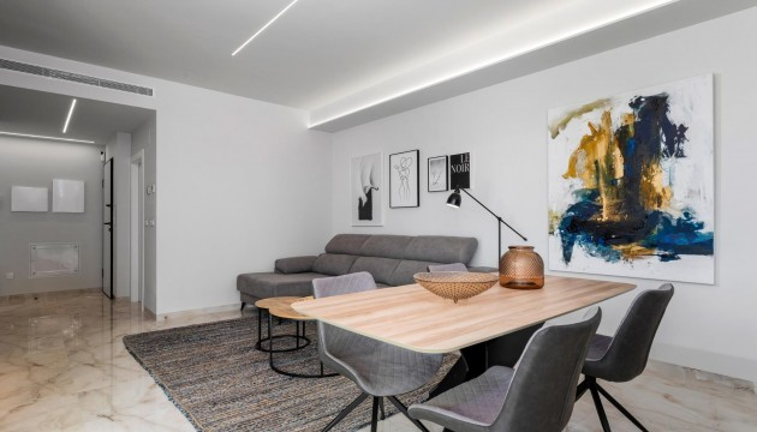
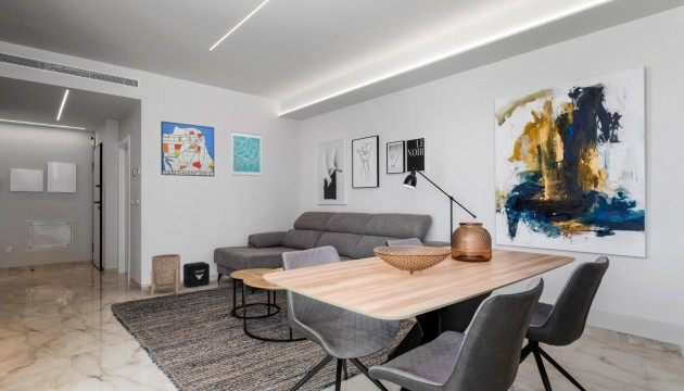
+ planter (166, 274)
+ wall art (246, 154)
+ wall art (188, 150)
+ air purifier (197, 274)
